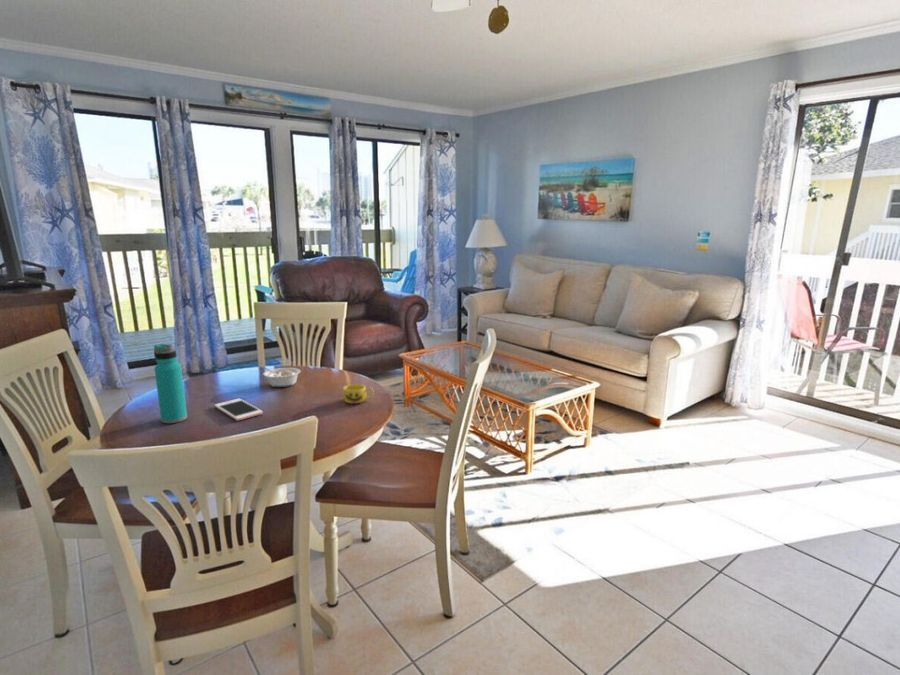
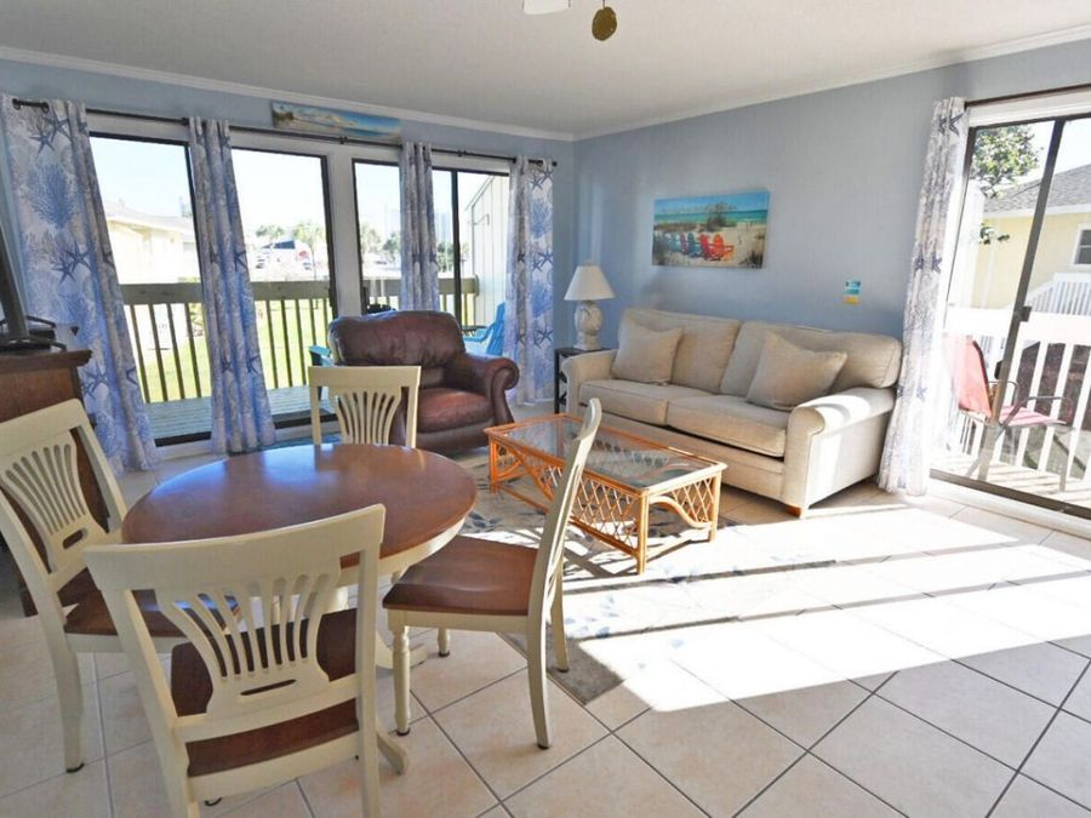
- cup (358, 393)
- cell phone (238, 409)
- water bottle (169, 382)
- legume (280, 376)
